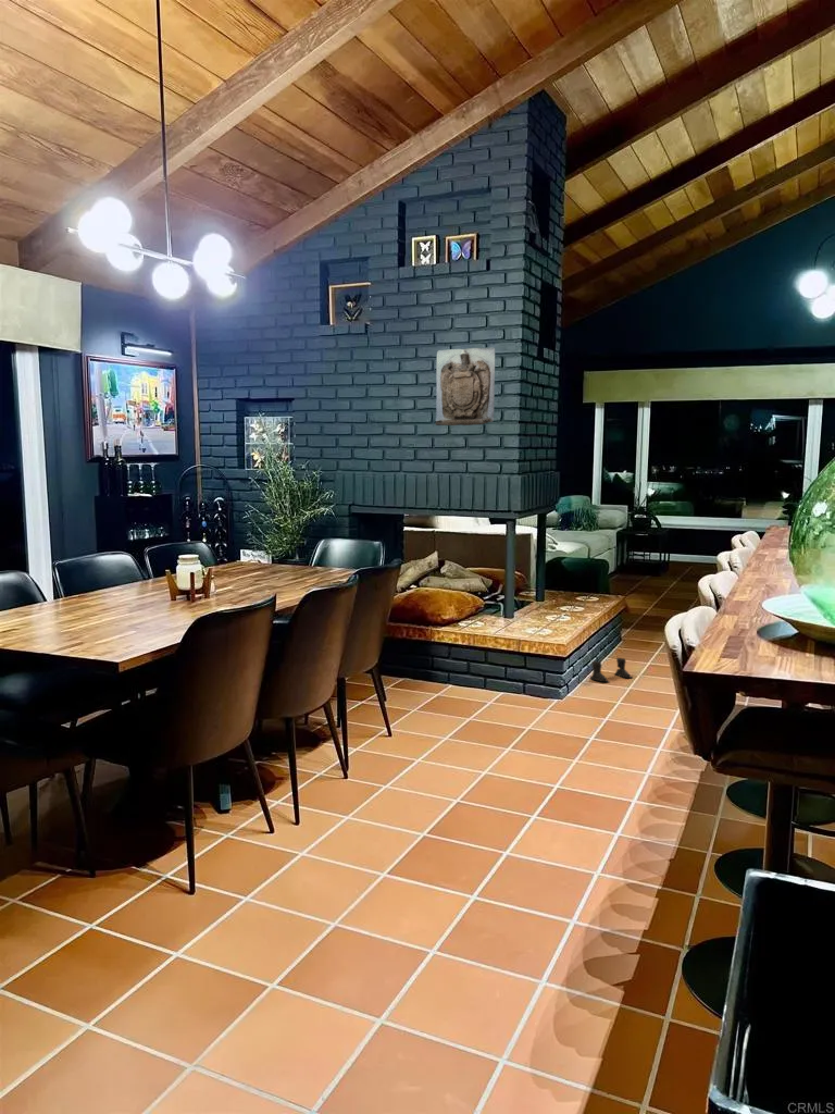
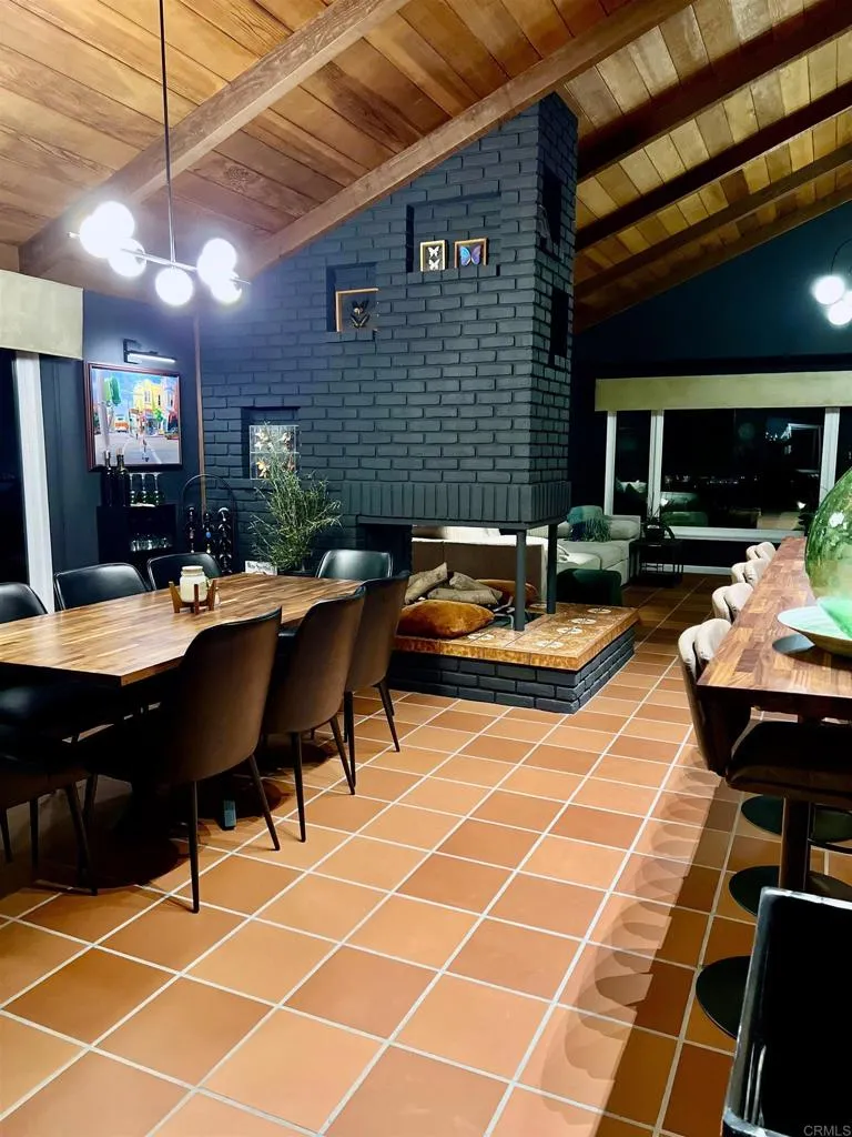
- wall sculpture (463, 386)
- boots (613, 673)
